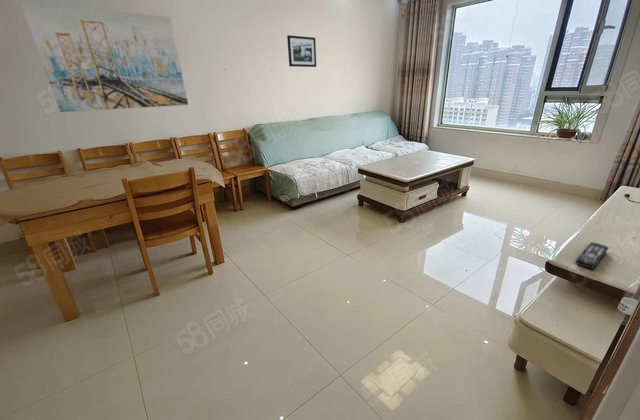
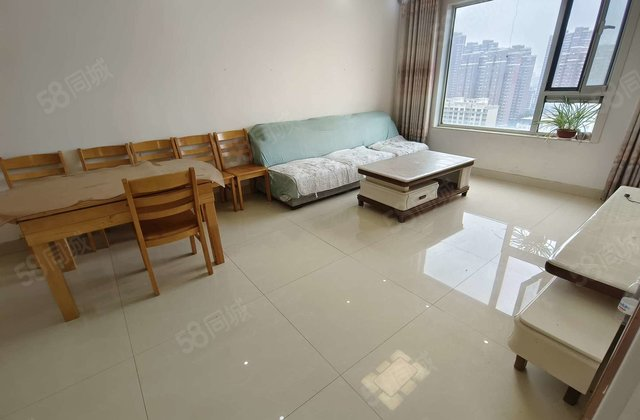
- remote control (592, 254)
- wall art (118, 62)
- picture frame (302, 51)
